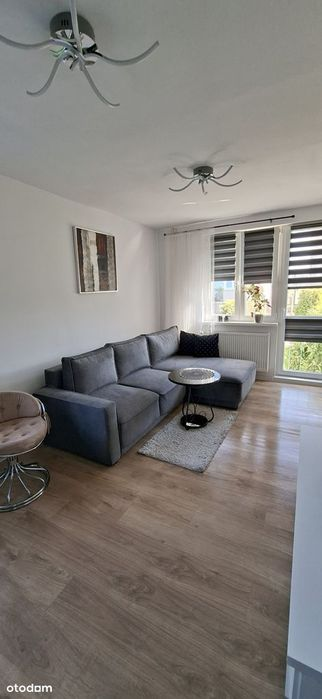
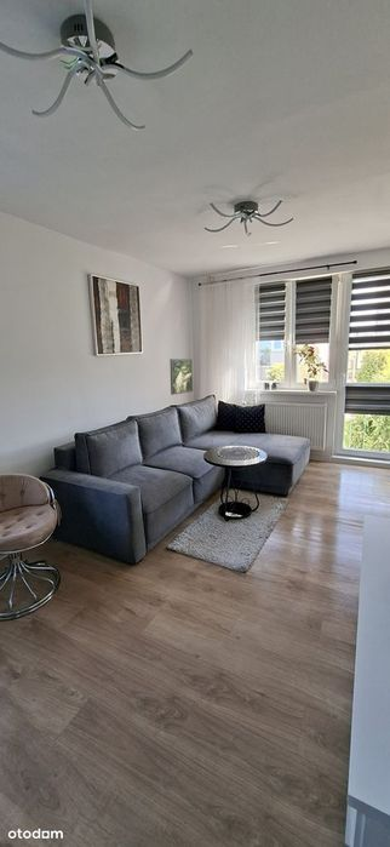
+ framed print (182, 376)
